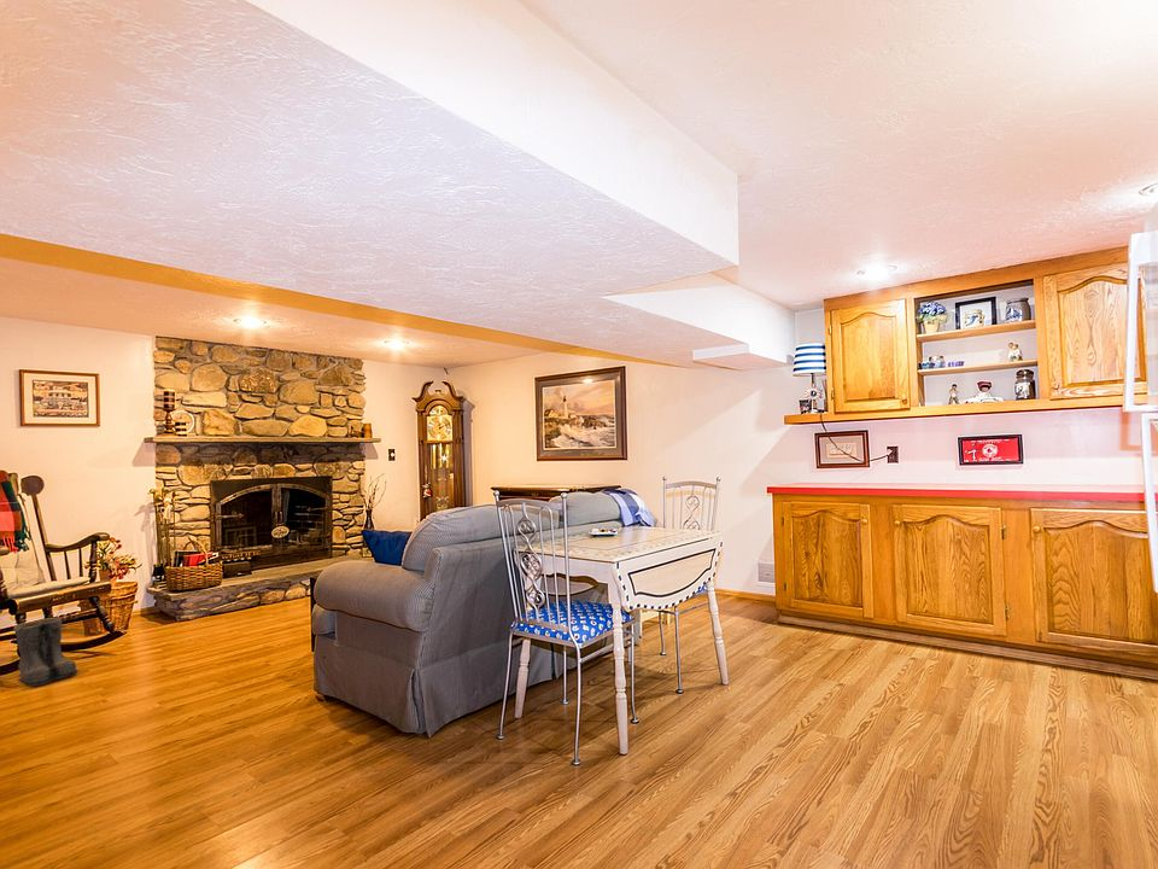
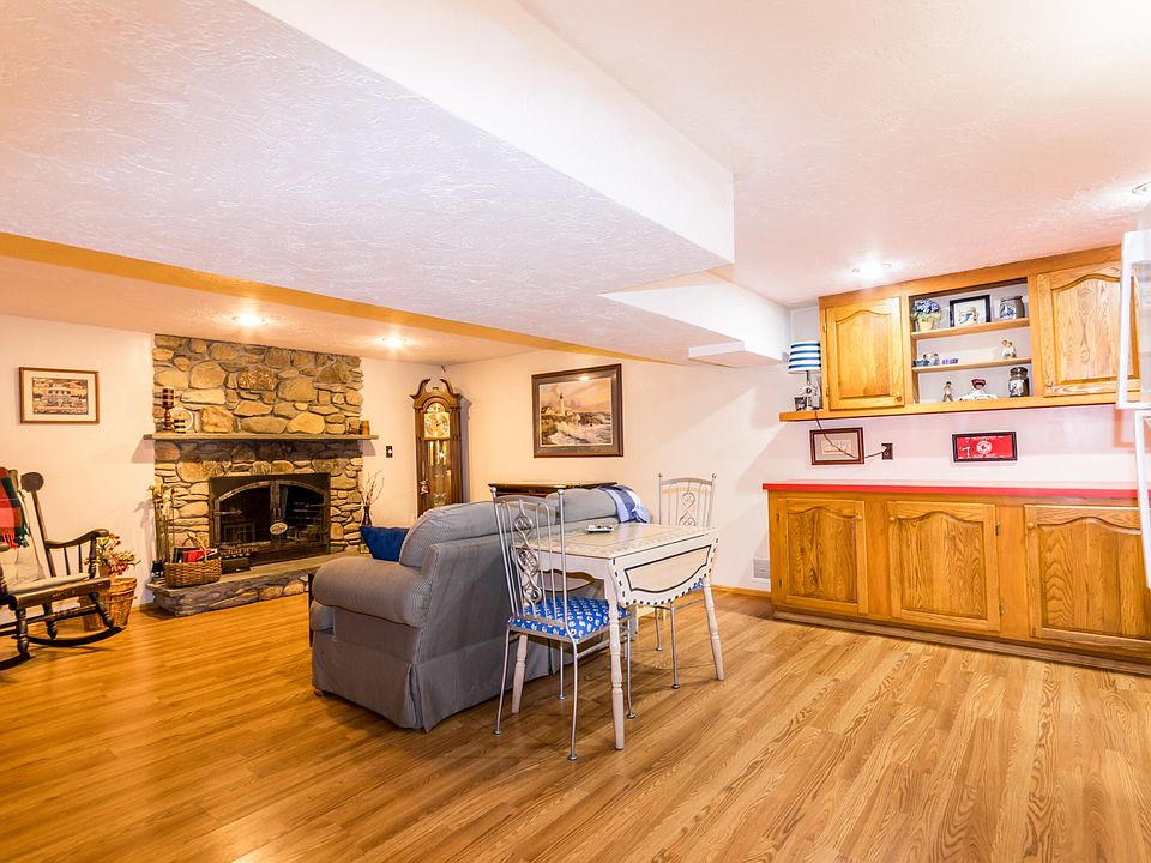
- boots (45, 649)
